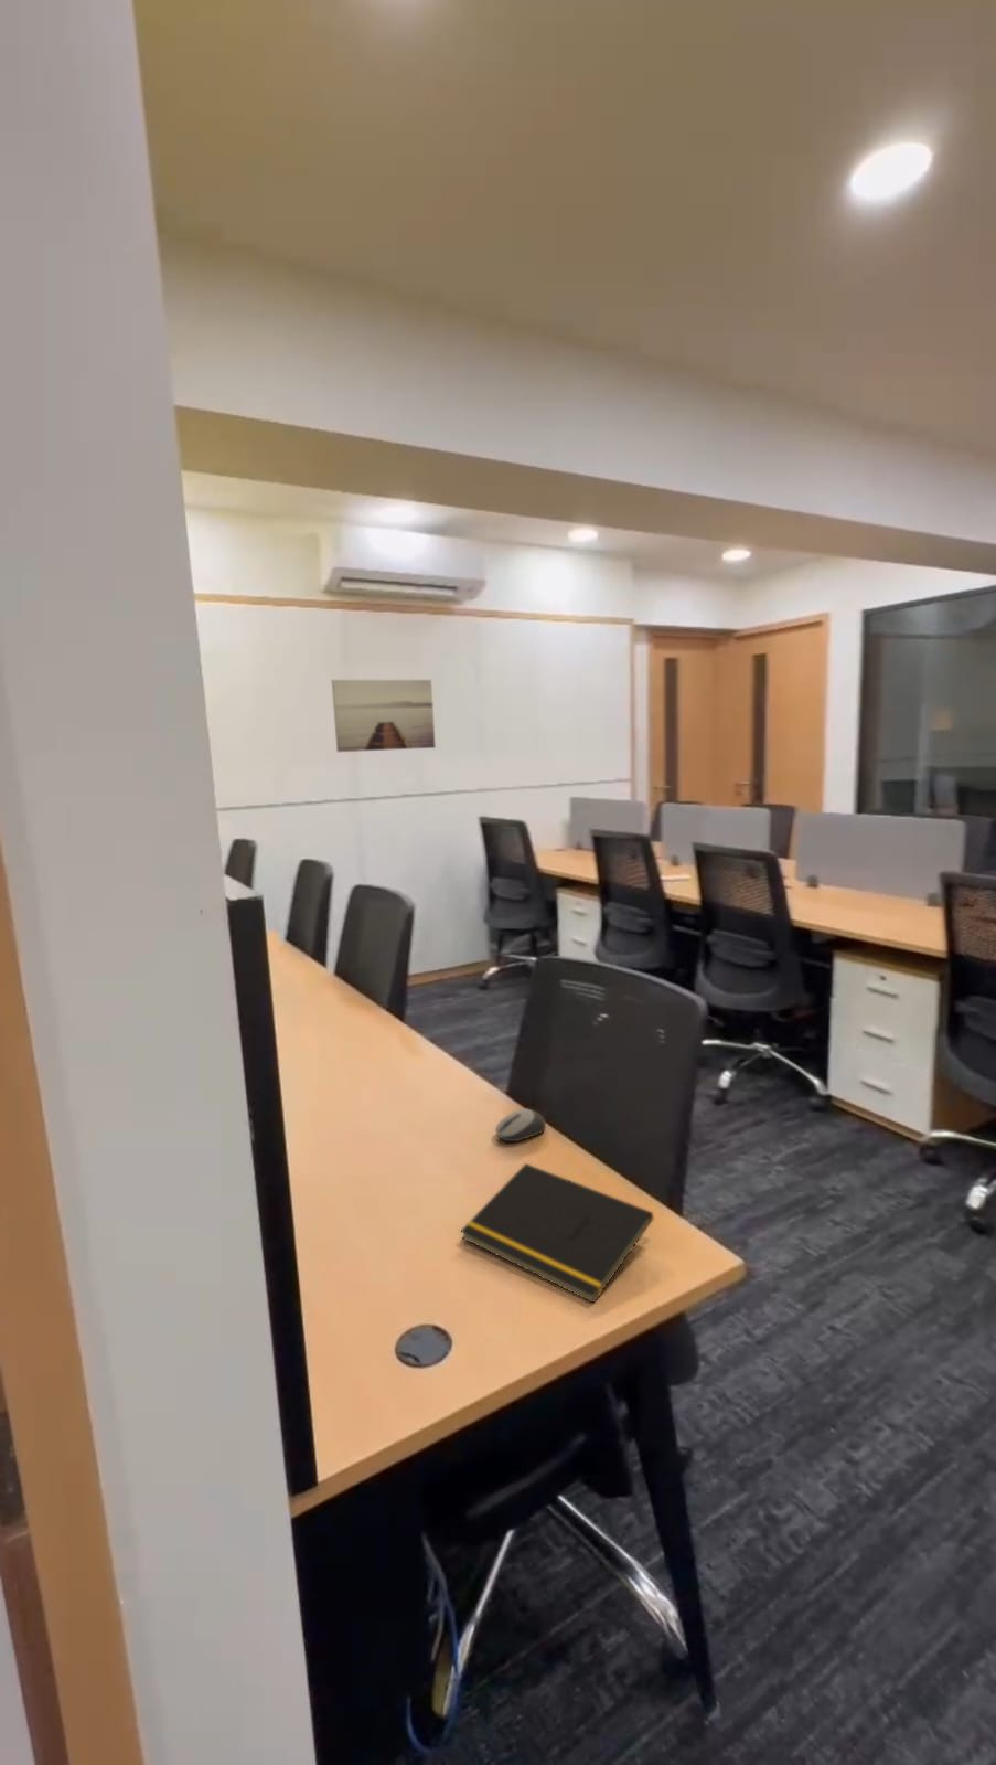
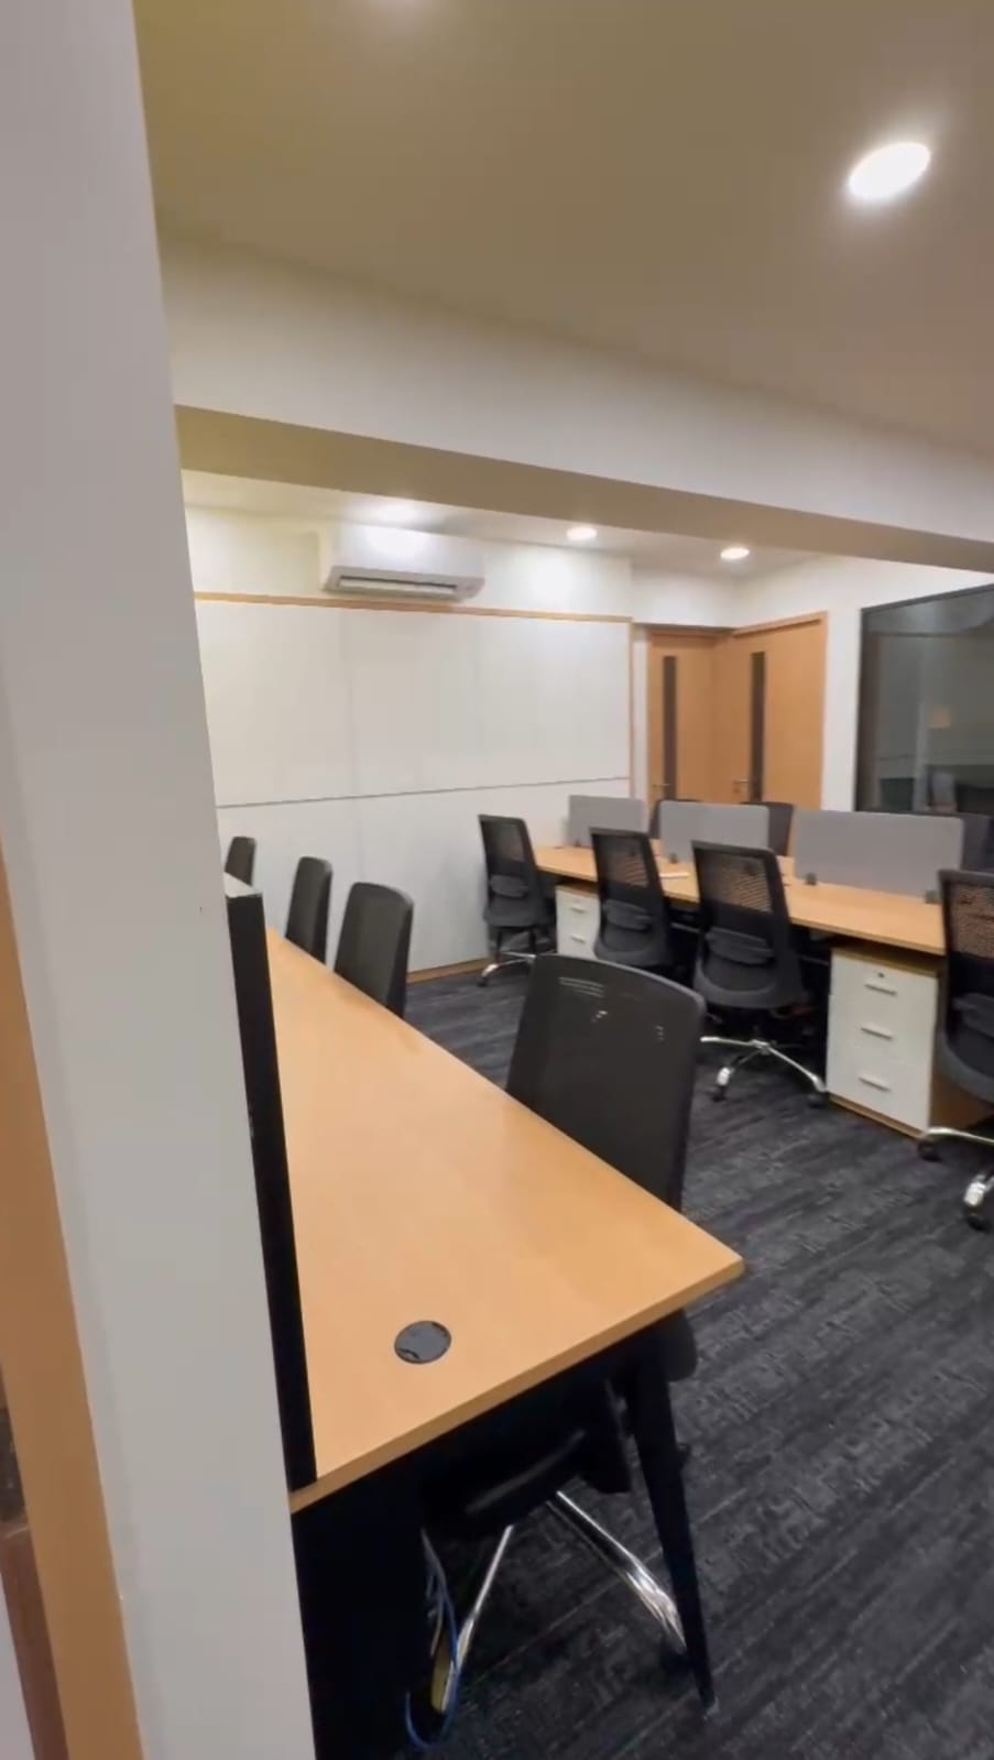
- notepad (556, 1226)
- wall art (385, 714)
- computer mouse (521, 1123)
